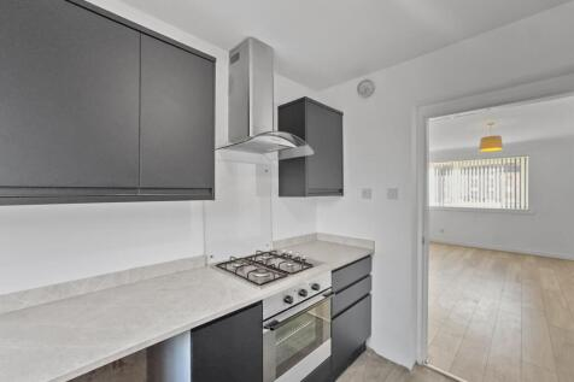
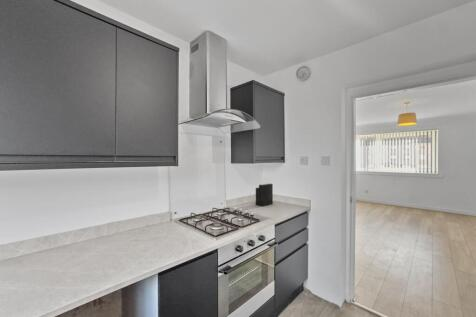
+ knife block (263, 189)
